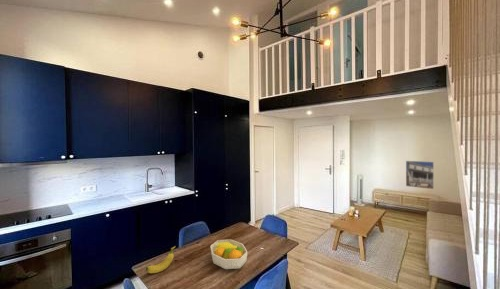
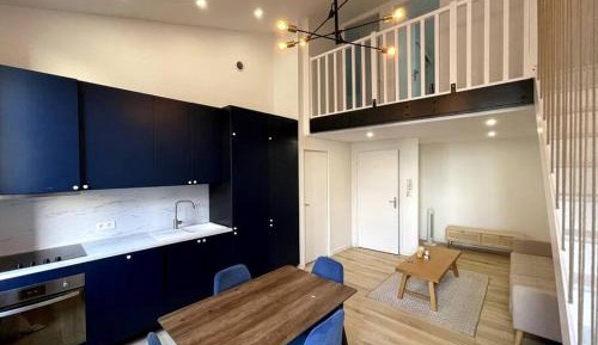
- fruit bowl (228, 252)
- banana (161, 262)
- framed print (419, 174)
